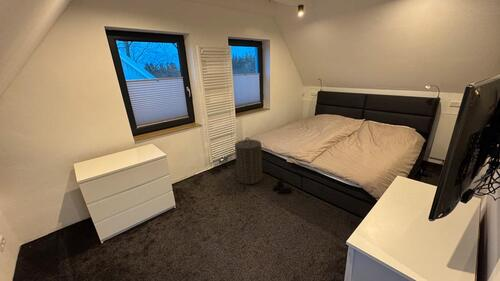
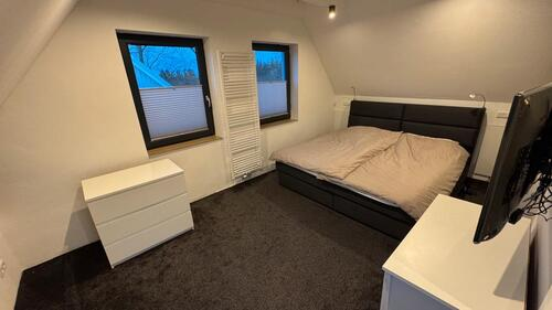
- laundry hamper (248, 158)
- boots (283, 185)
